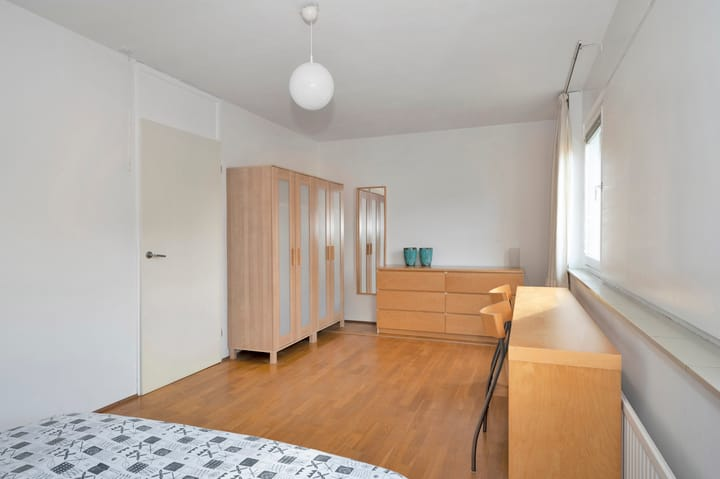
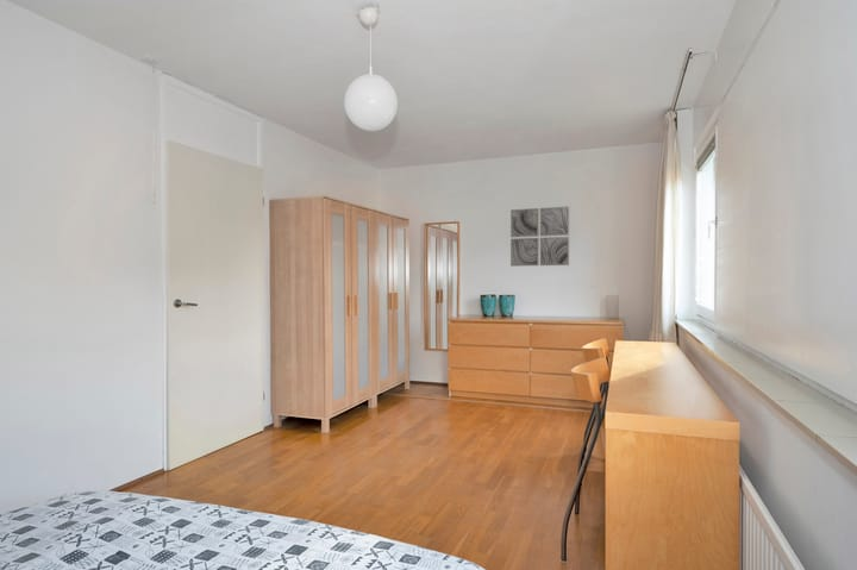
+ wall art (538, 236)
